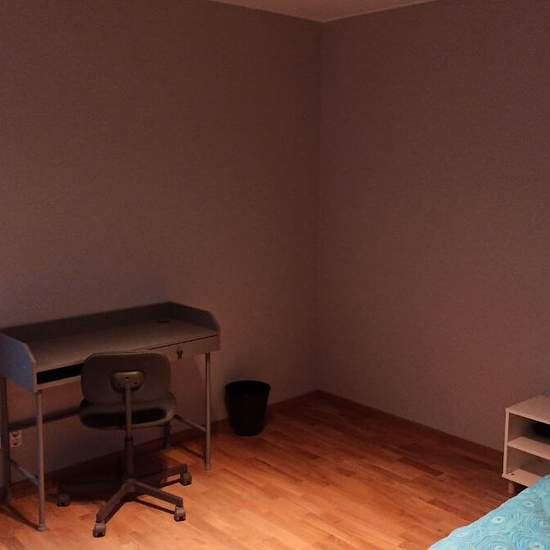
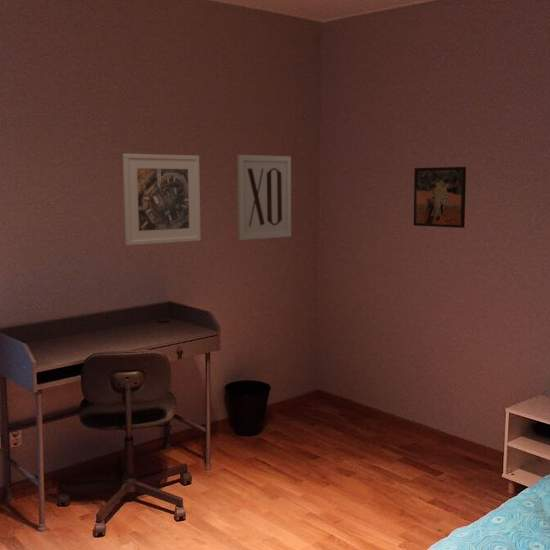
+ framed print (438, 197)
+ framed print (163, 199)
+ wall art (265, 197)
